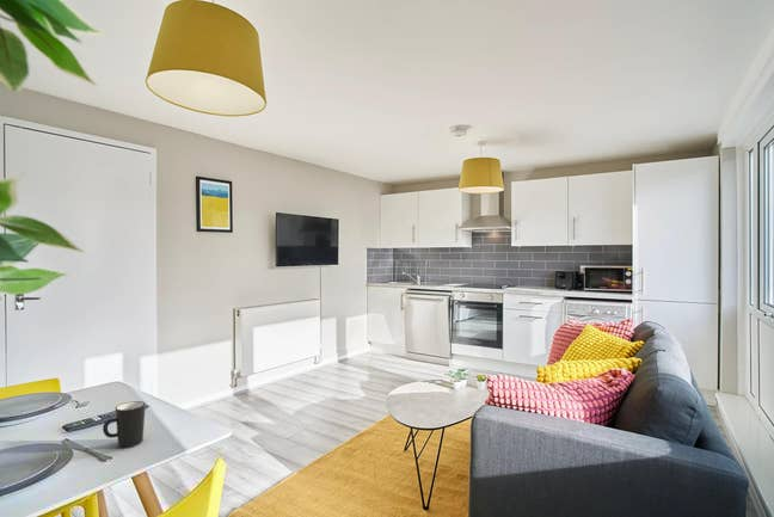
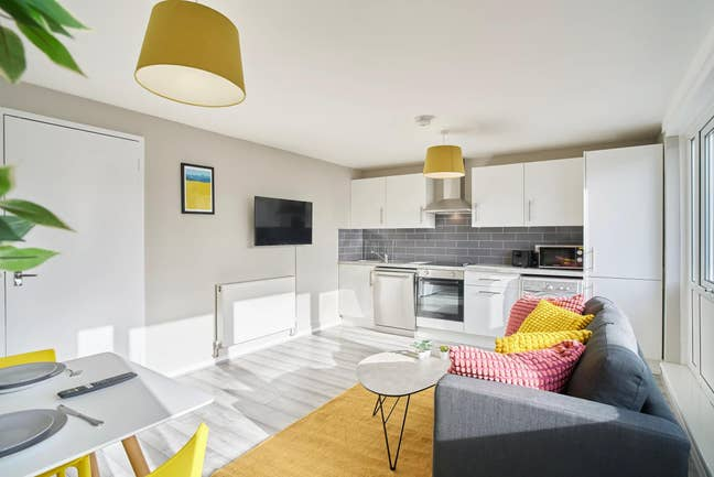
- mug (124, 425)
